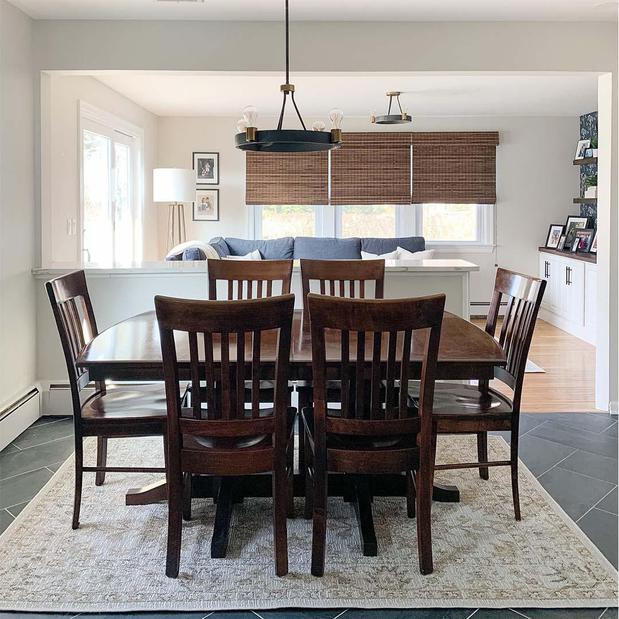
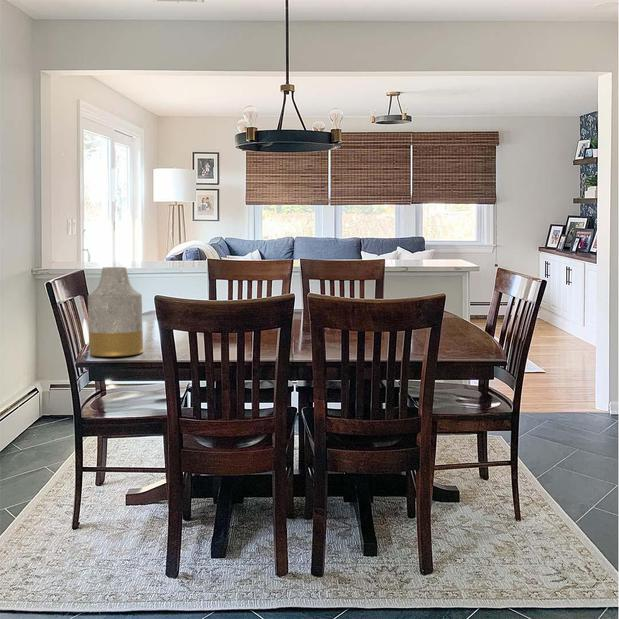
+ vase (115, 310)
